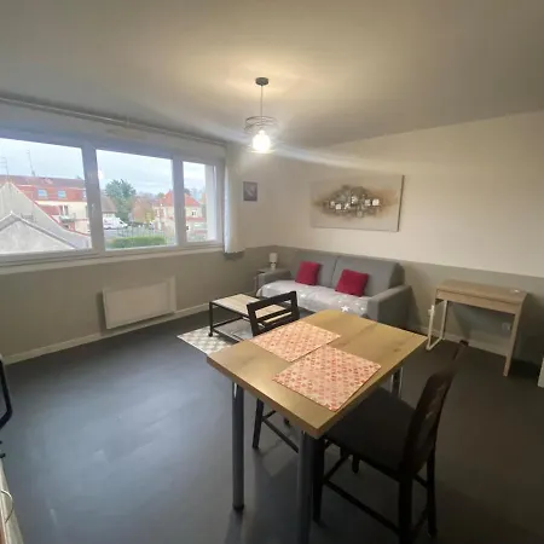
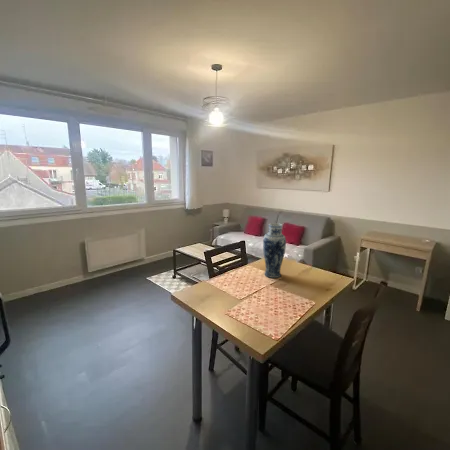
+ vase (274, 250)
